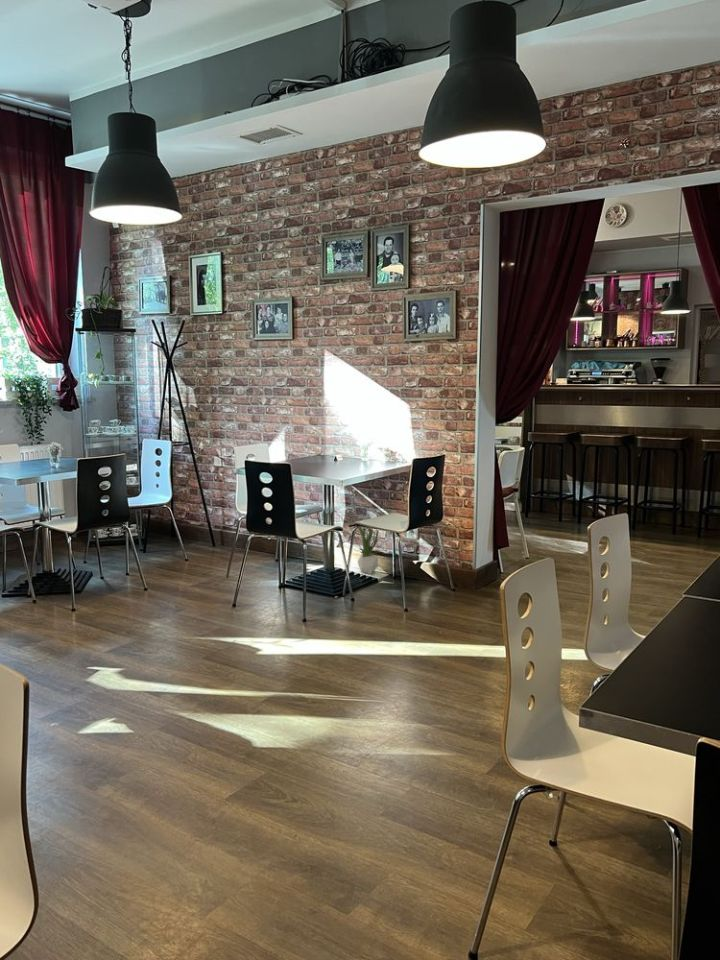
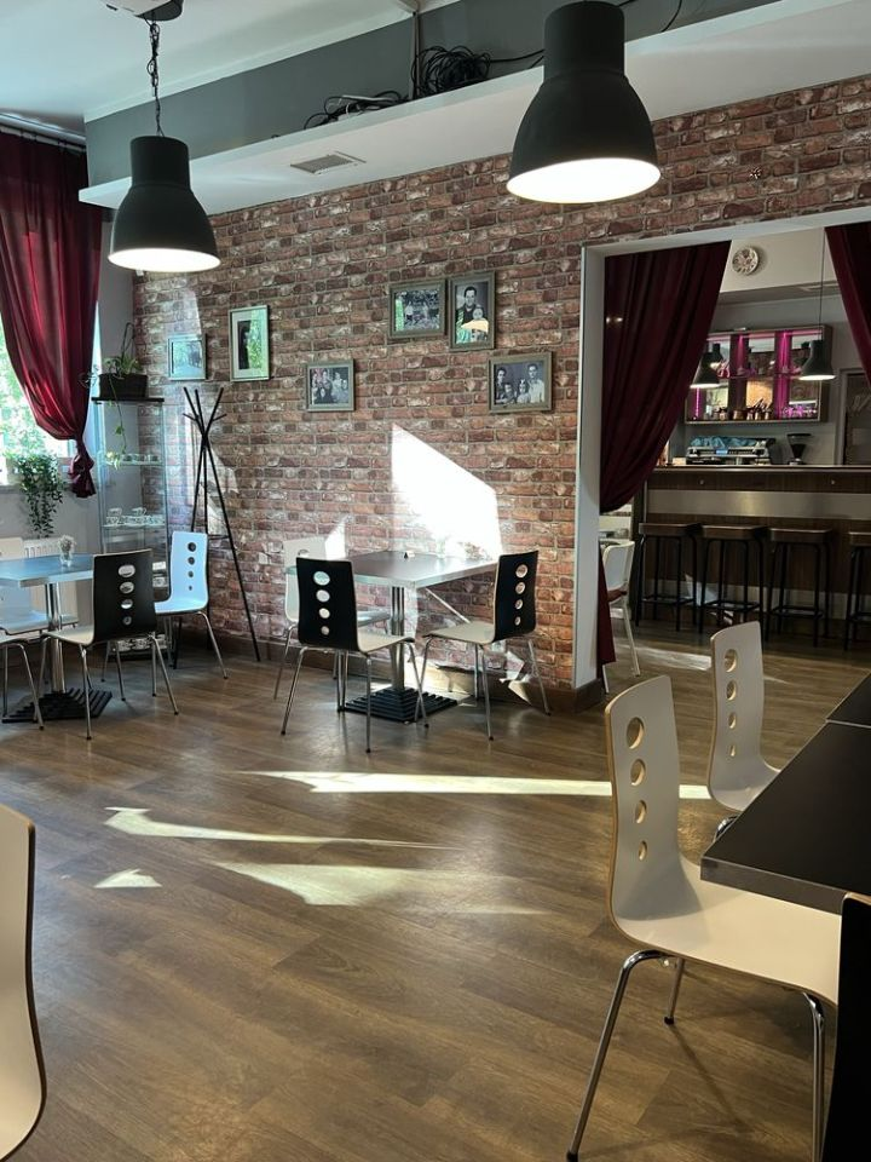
- potted plant (368, 546)
